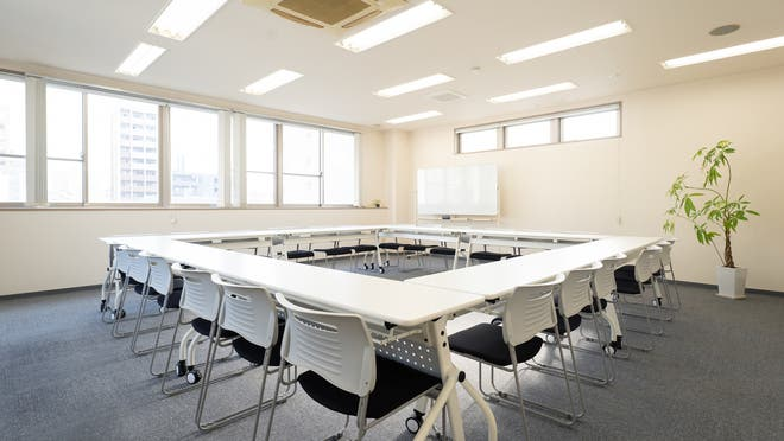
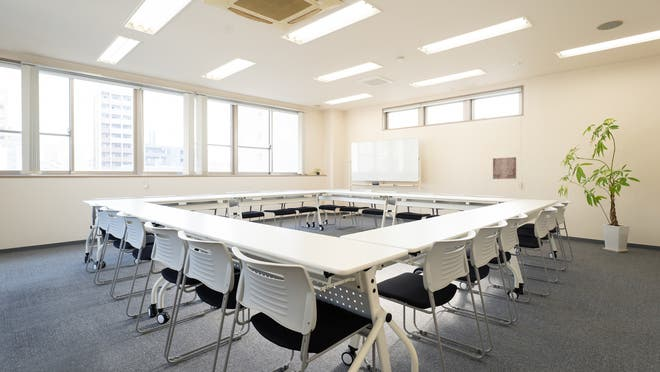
+ wall art (504, 168)
